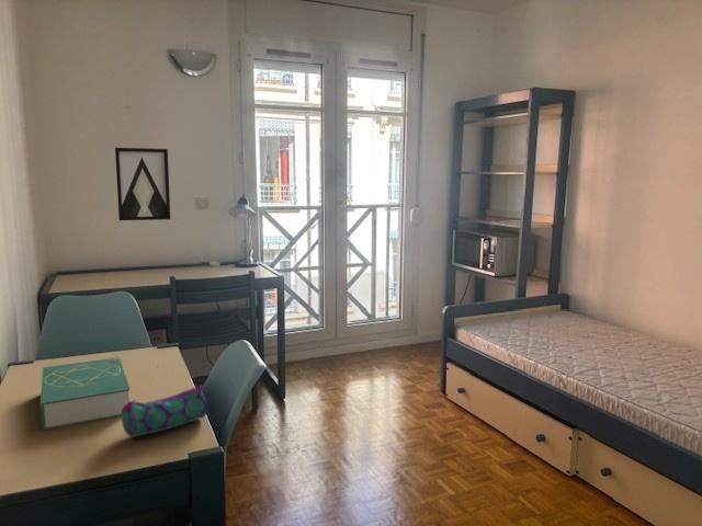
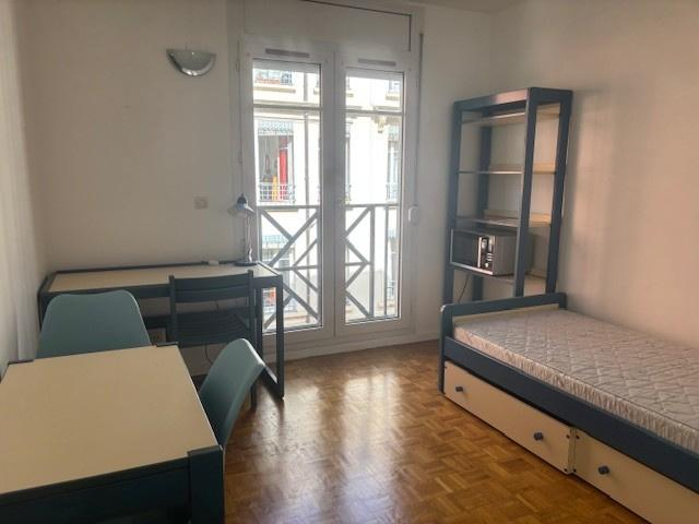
- wall art (143, 184)
- book (84, 389)
- pencil case (165, 410)
